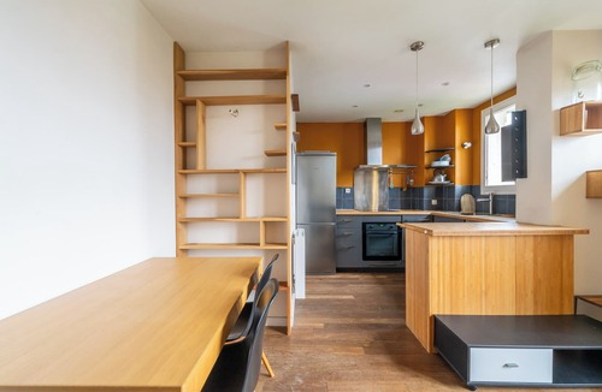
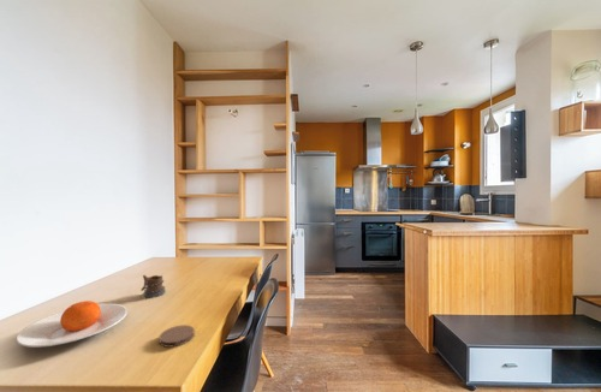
+ mug (151, 284)
+ coaster (177, 334)
+ plate (77, 319)
